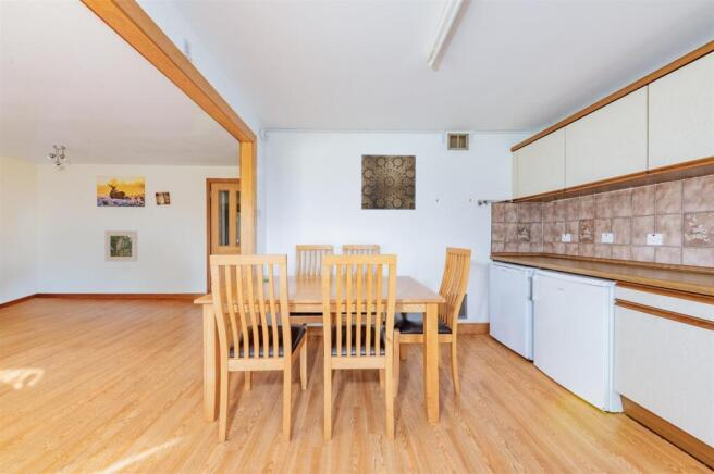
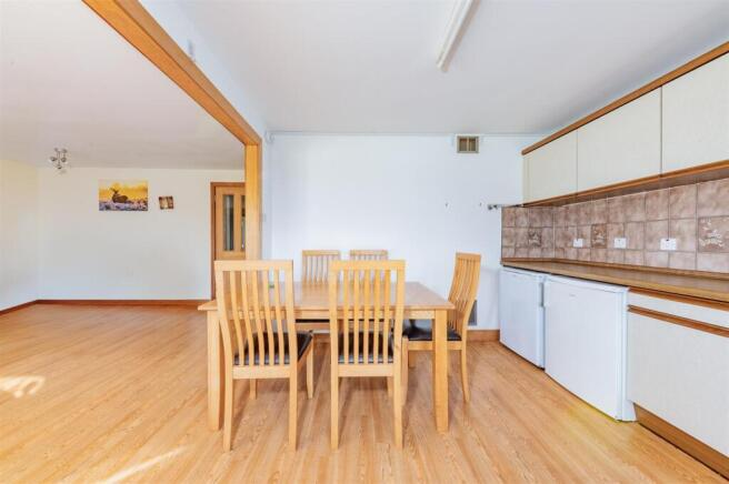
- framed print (121, 246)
- wall art (387, 182)
